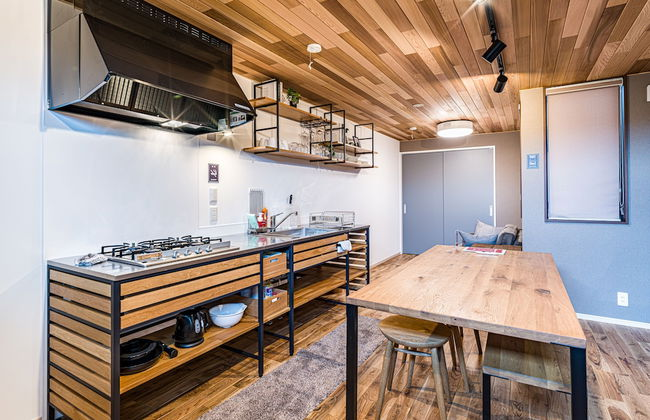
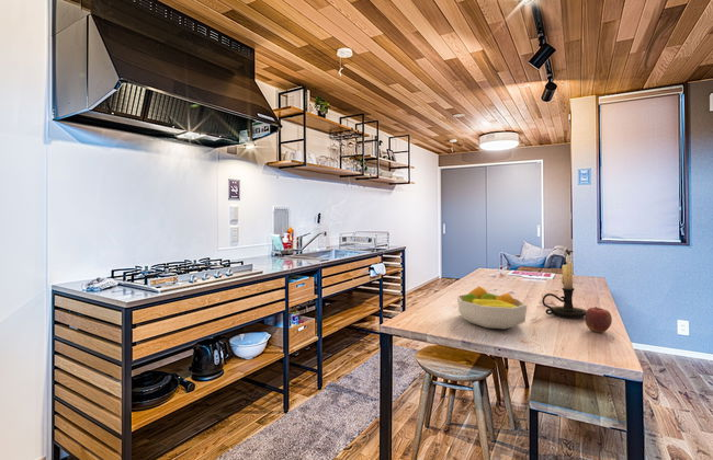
+ candle holder (563, 284)
+ fruit bowl (489, 306)
+ apple (598, 319)
